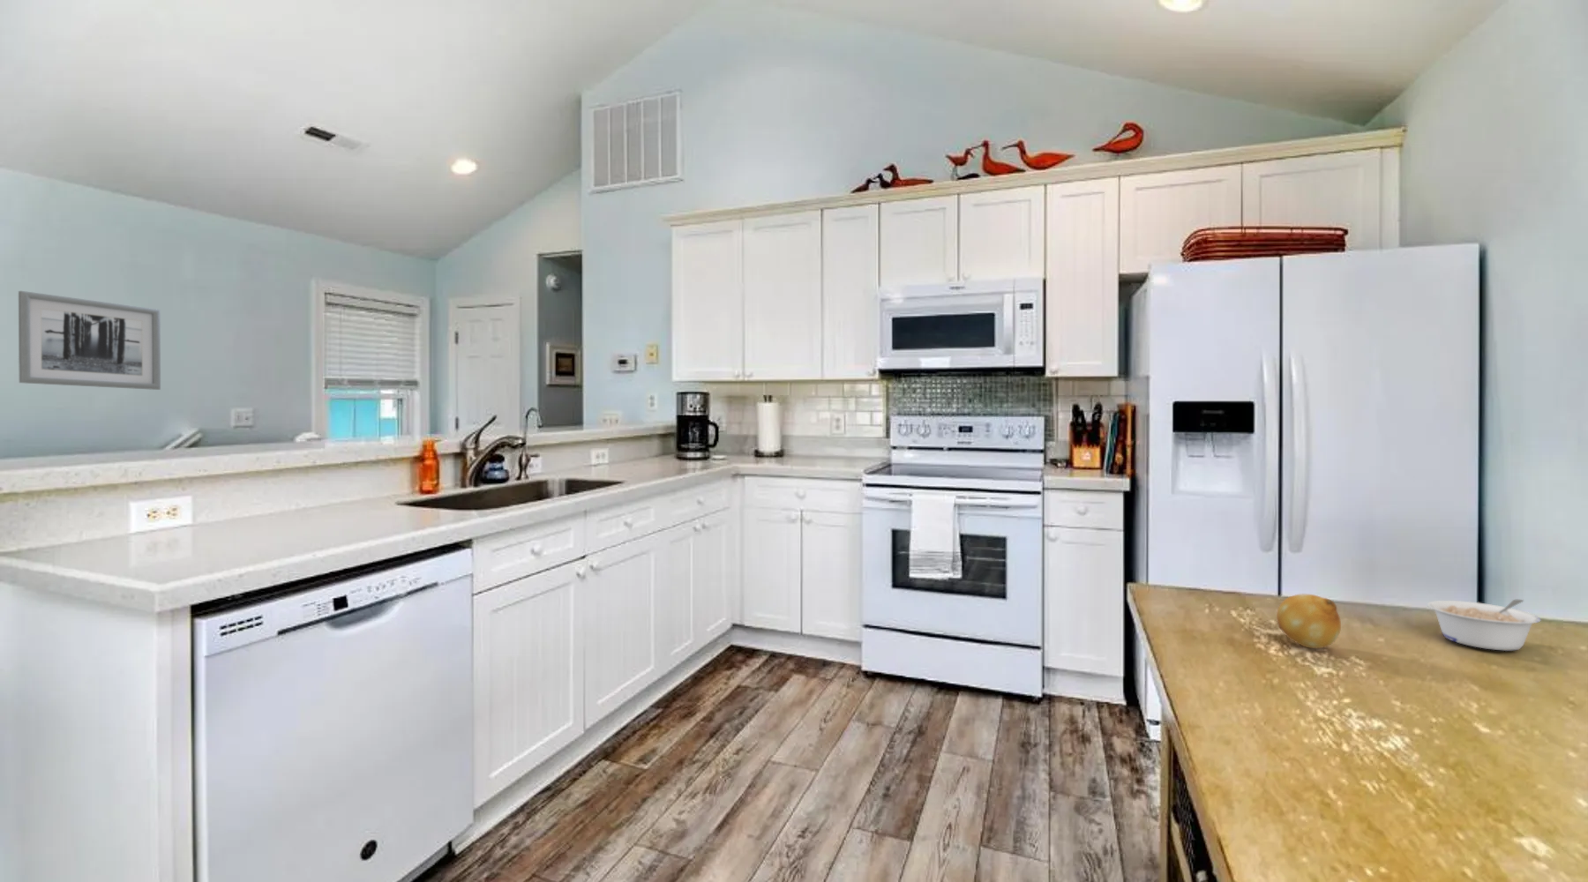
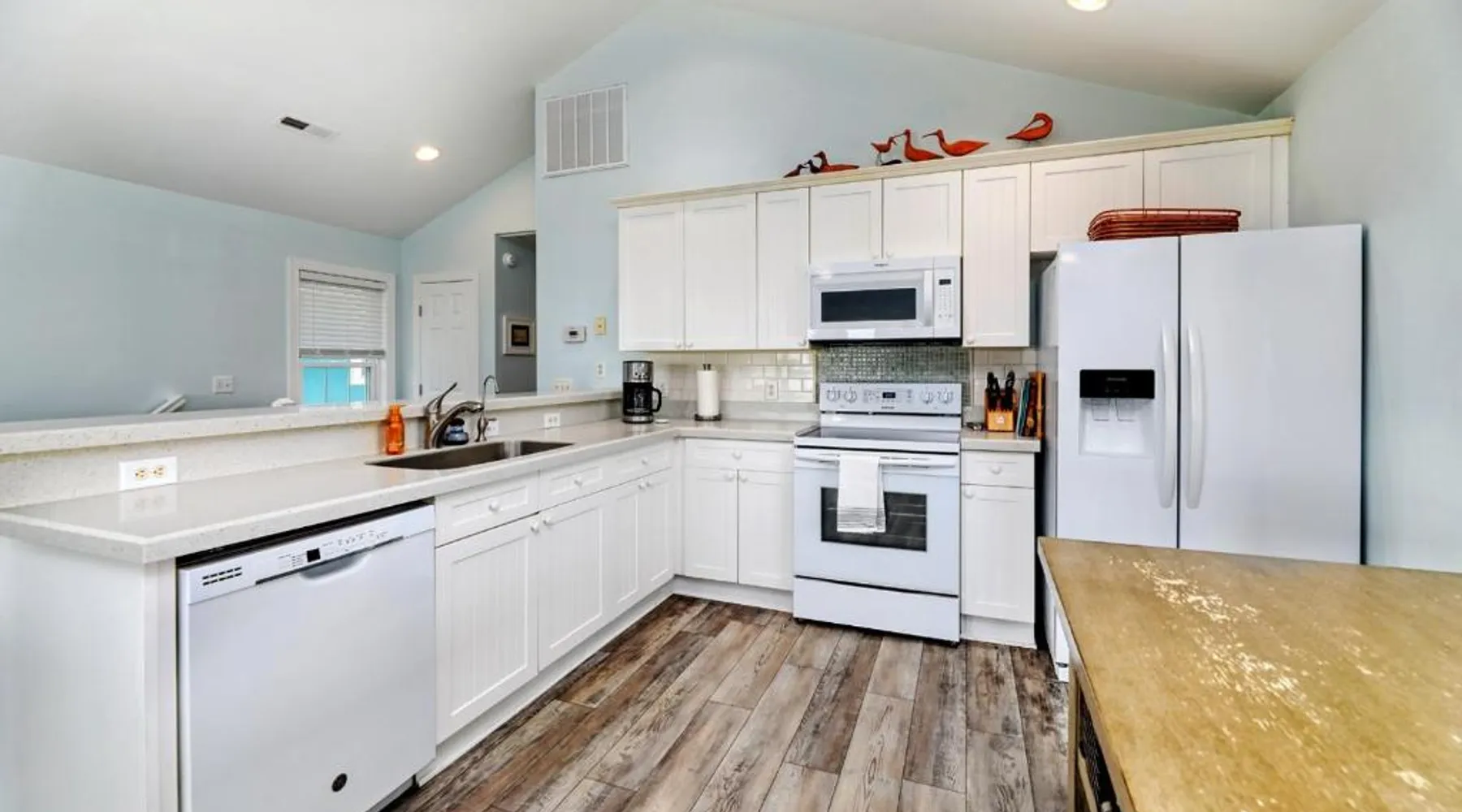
- fruit (1308, 620)
- wall art (94, 343)
- legume (1480, 621)
